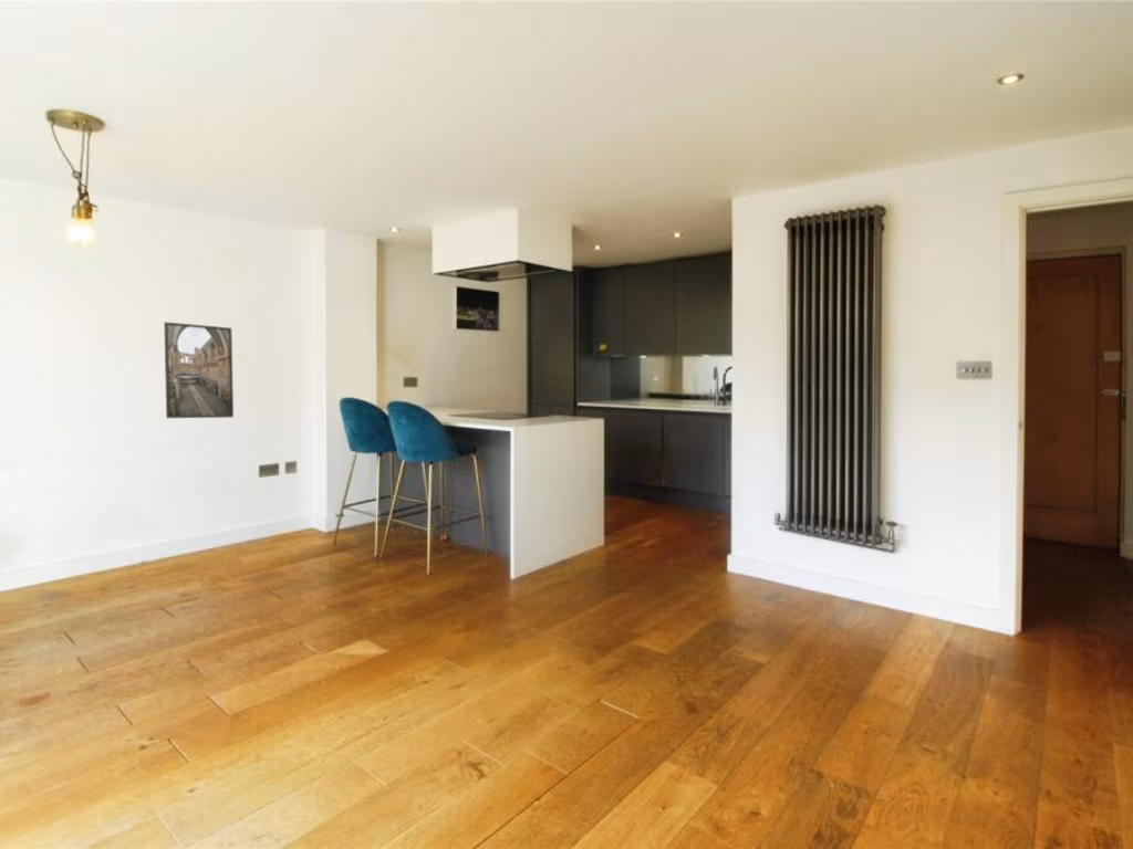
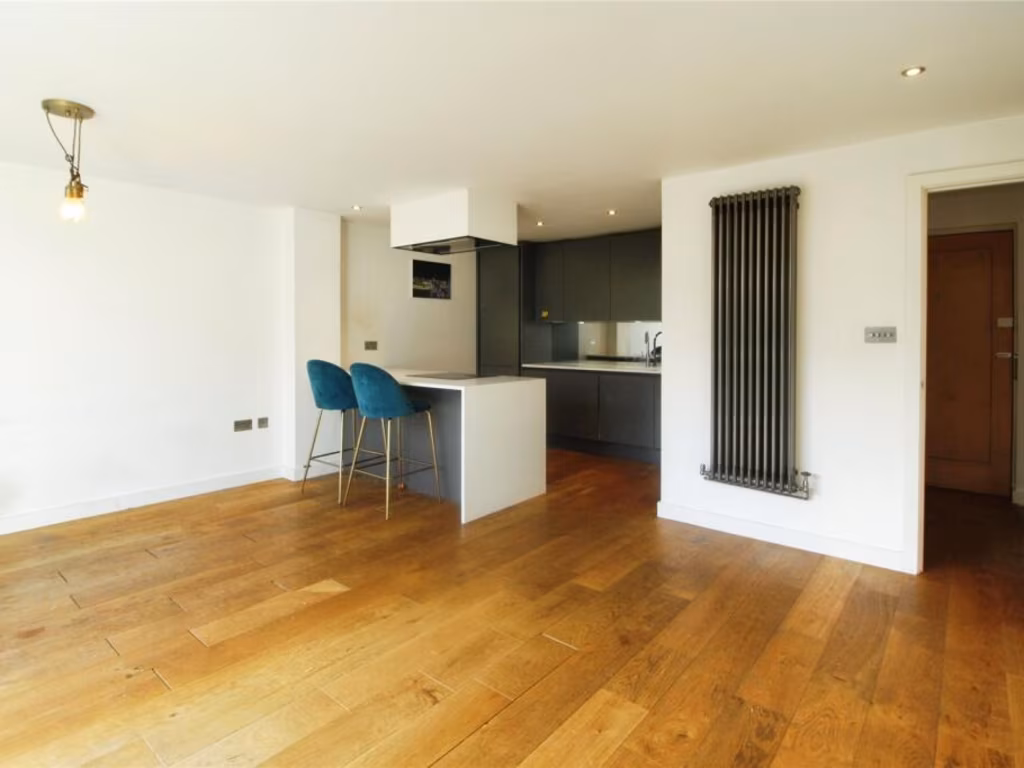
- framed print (199, 371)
